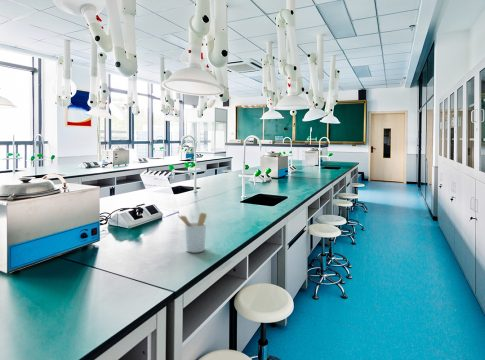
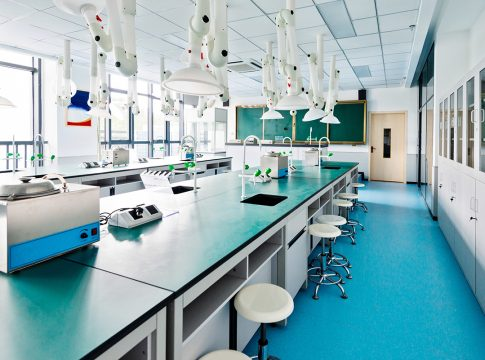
- utensil holder (191, 231)
